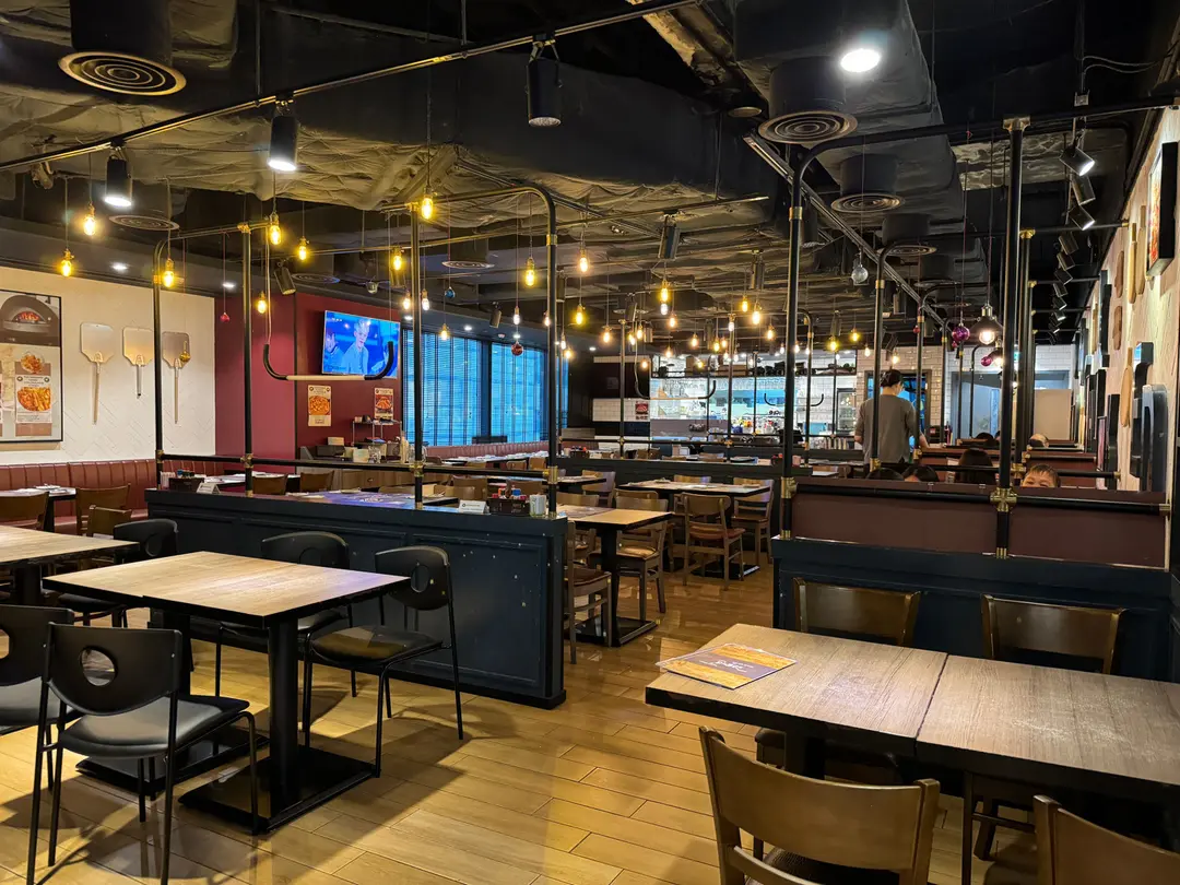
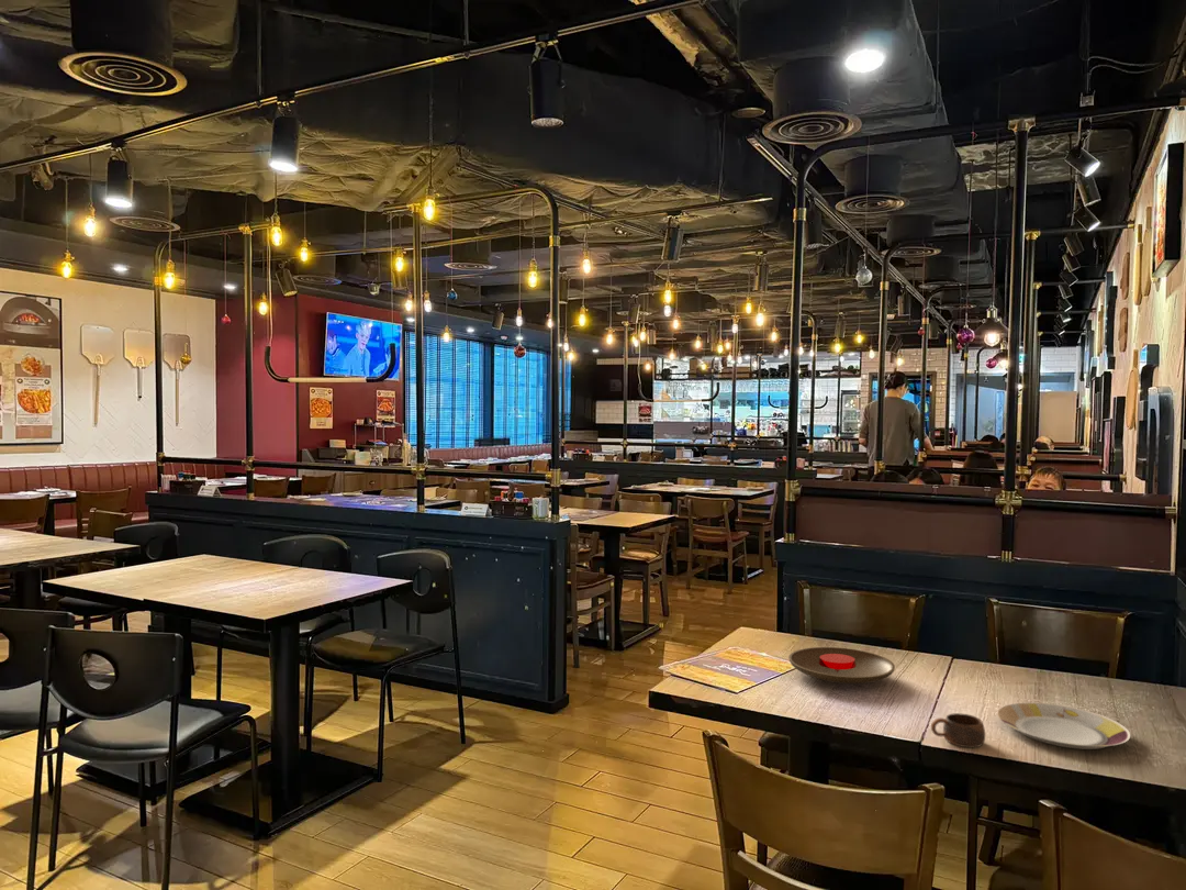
+ cup (956, 728)
+ plate (840, 667)
+ plate (1061, 726)
